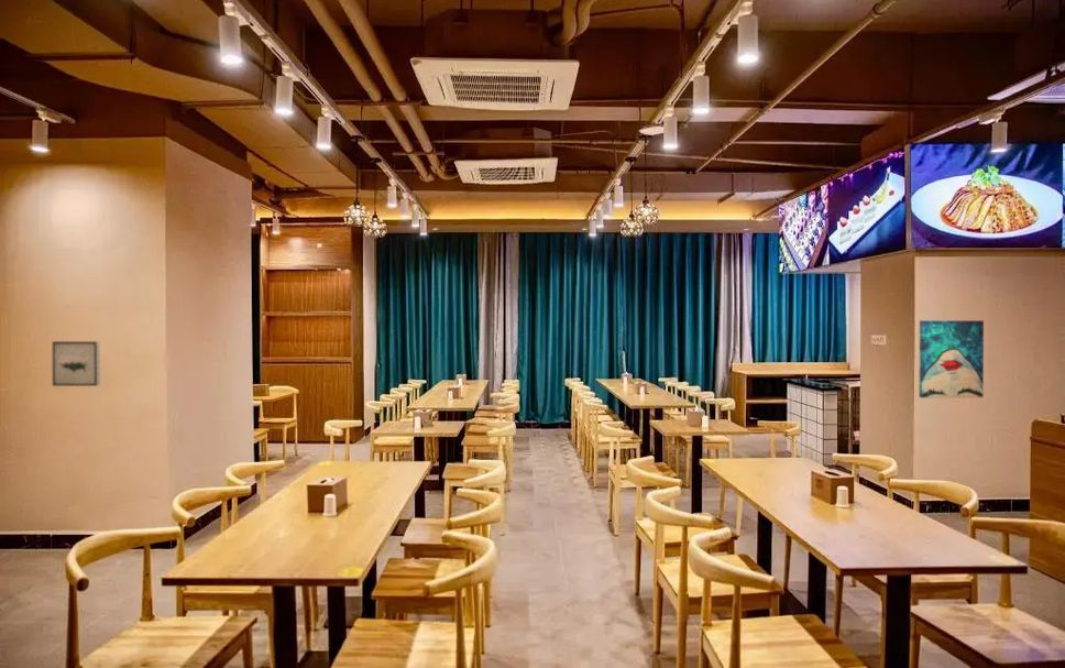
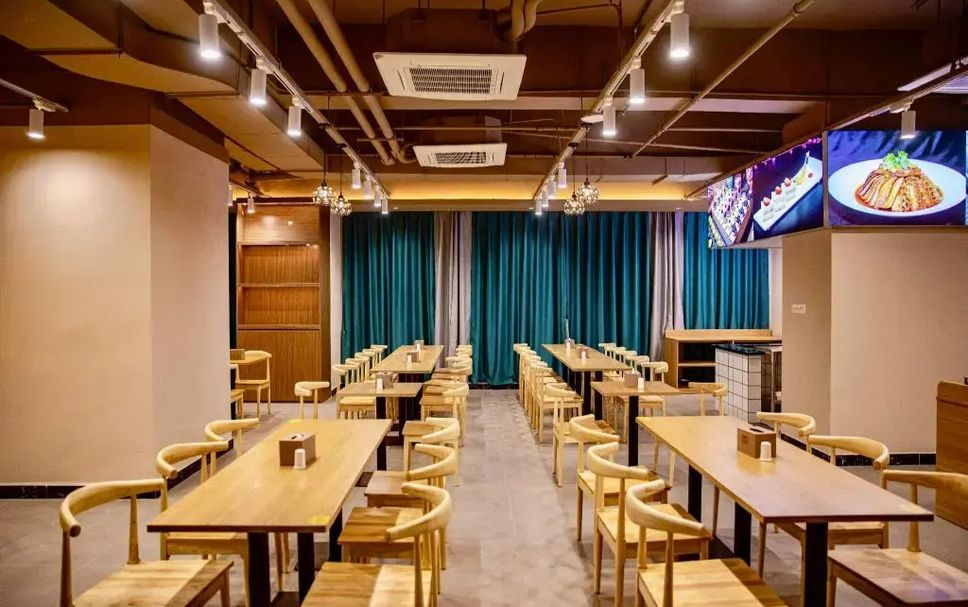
- wall art (76, 363)
- wall art (951, 359)
